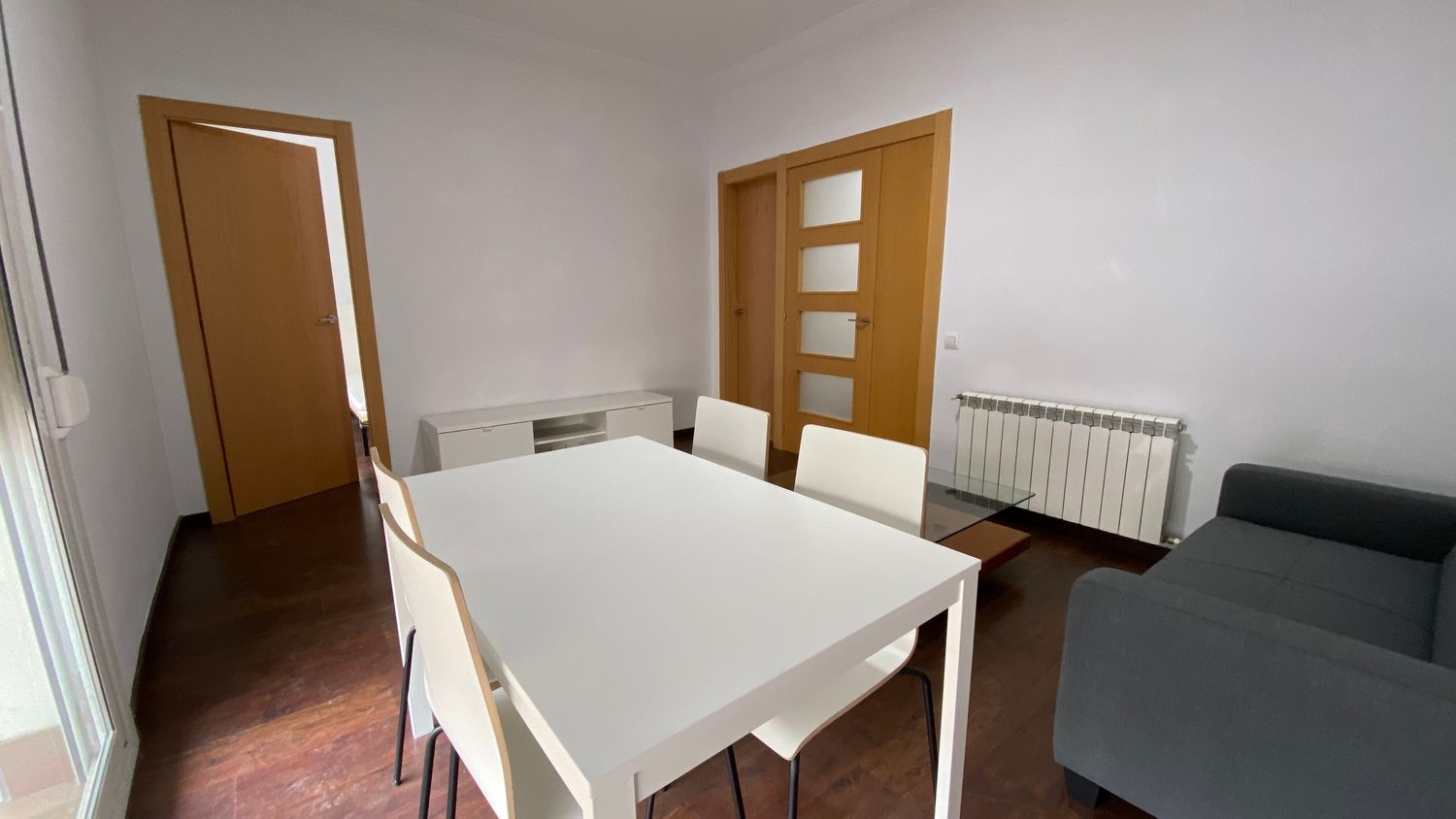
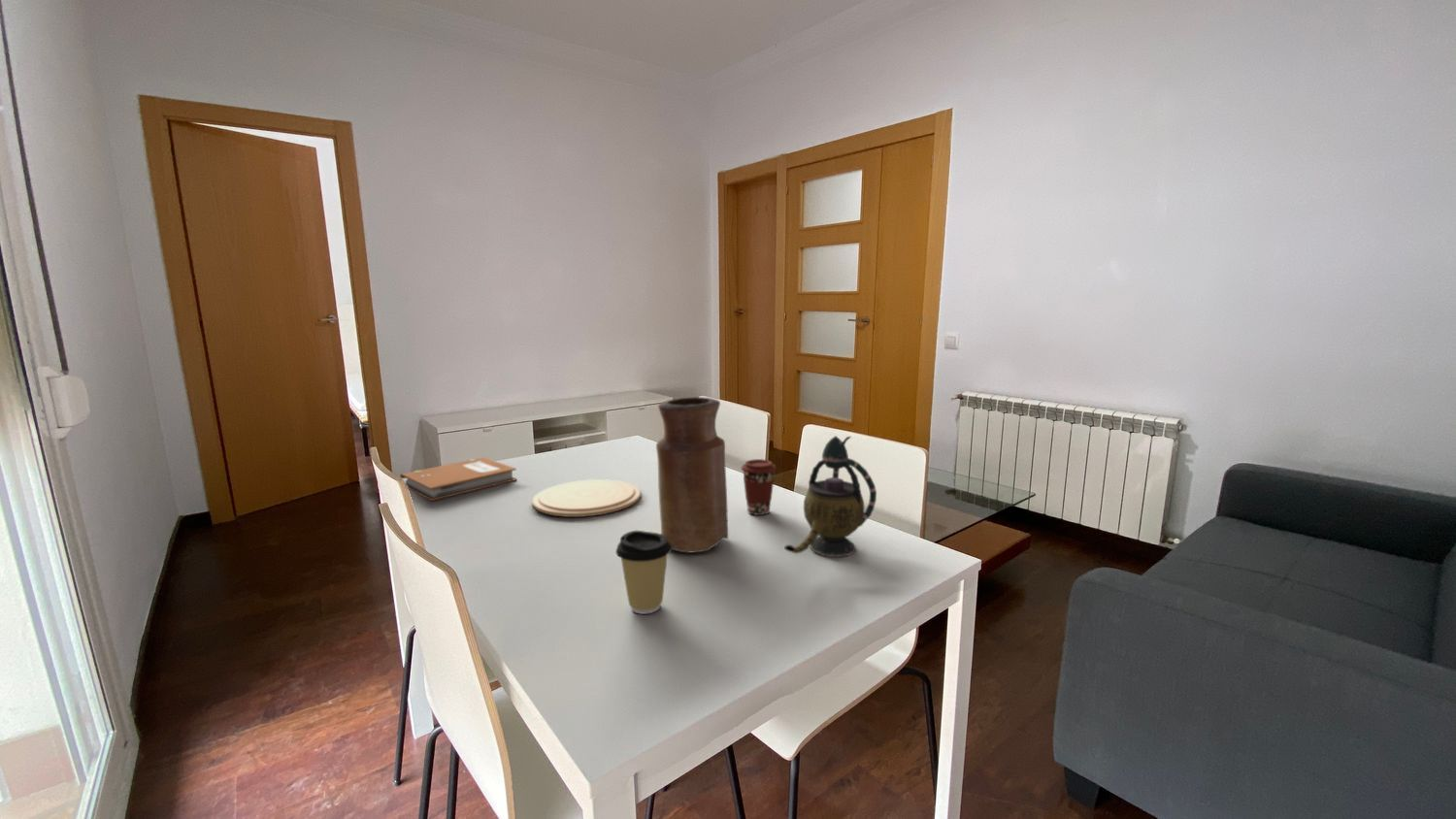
+ coffee cup (645, 572)
+ teapot (824, 497)
+ vase (692, 473)
+ coffee cup (758, 487)
+ plate (587, 495)
+ notebook (461, 475)
